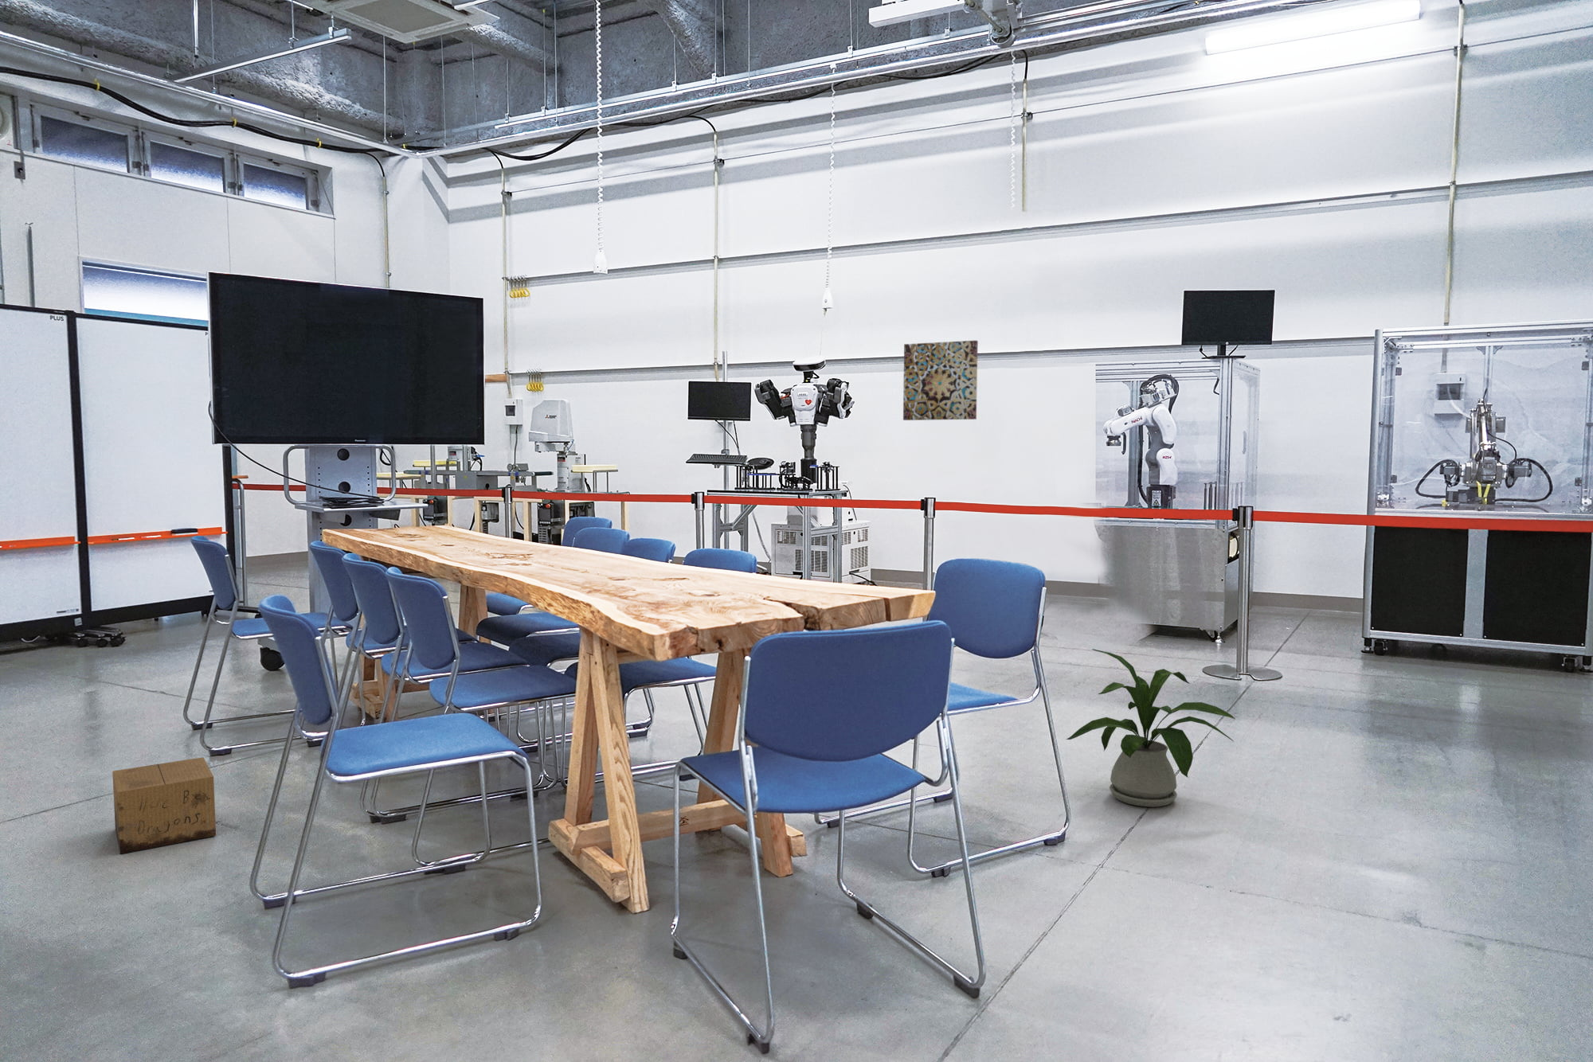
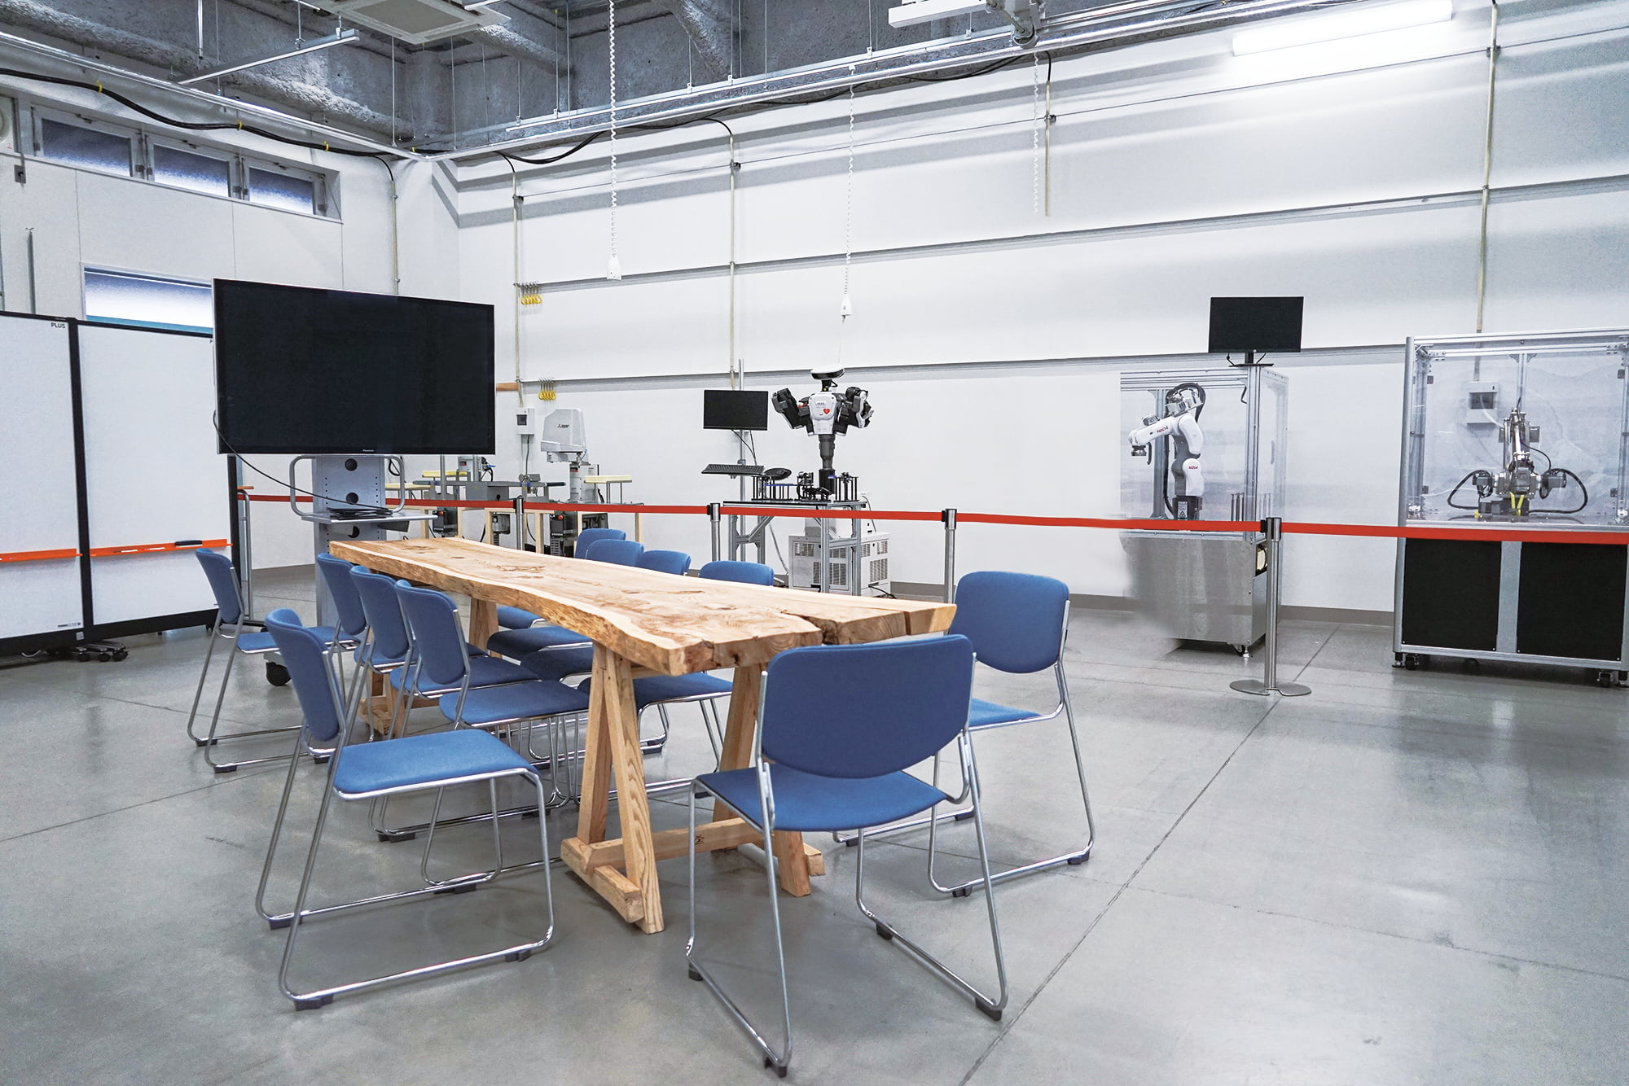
- house plant (1152, 731)
- cardboard box (164, 802)
- wall art (939, 380)
